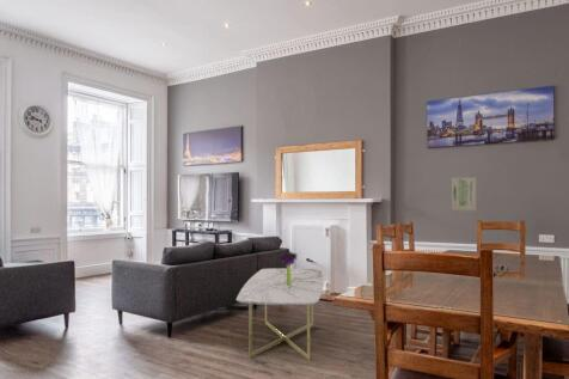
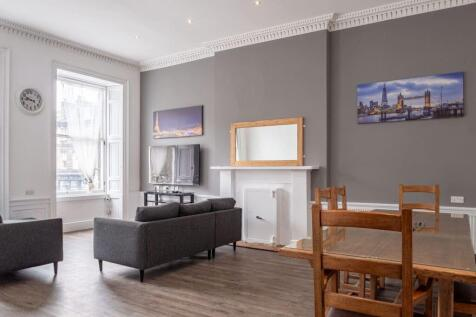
- wall art (464, 194)
- bouquet (288, 268)
- coffee table (284, 304)
